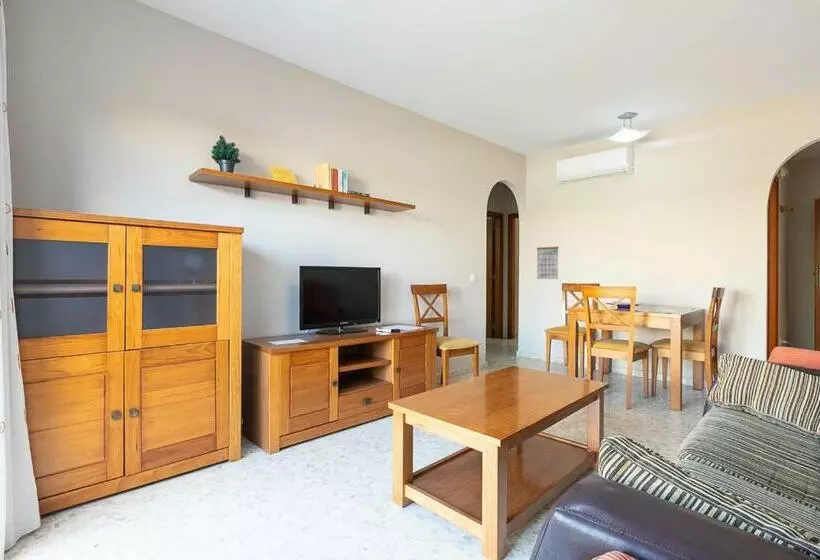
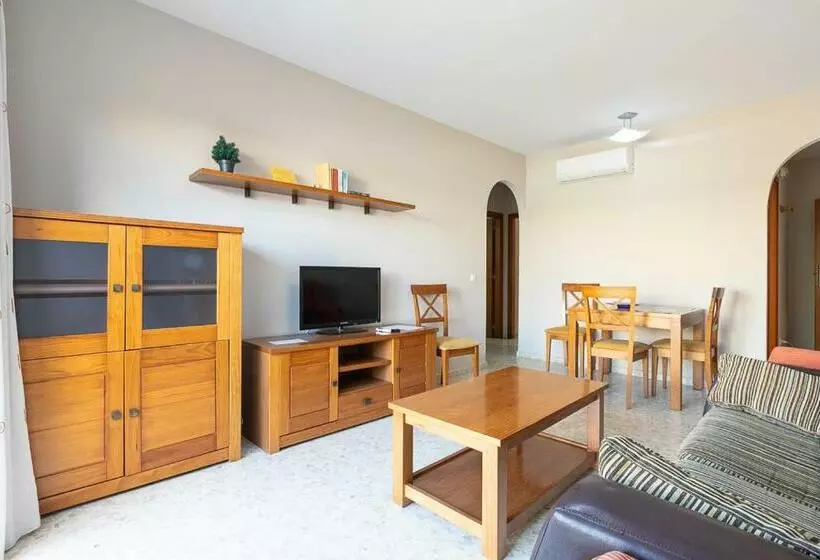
- calendar (547, 259)
